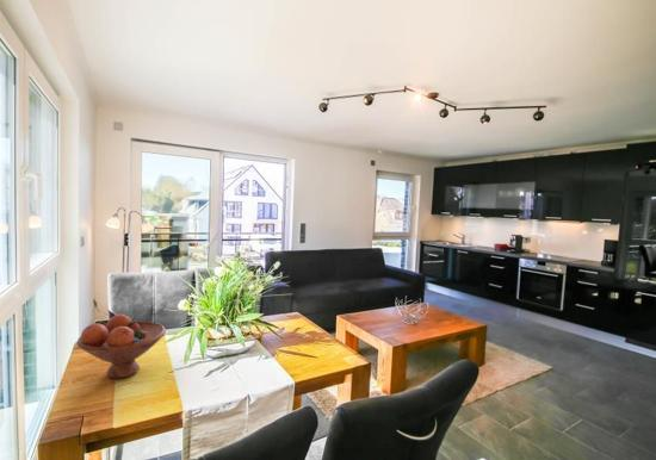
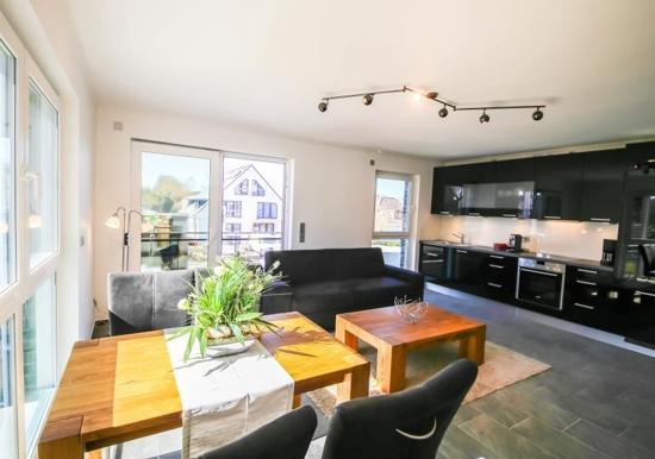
- fruit bowl (123, 344)
